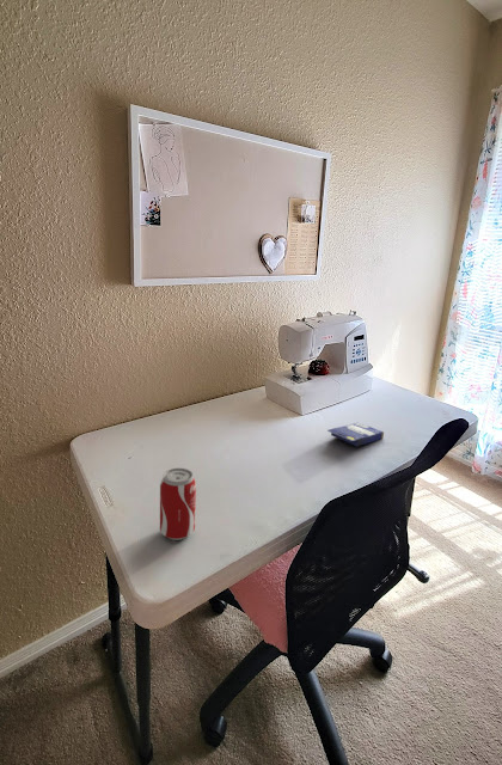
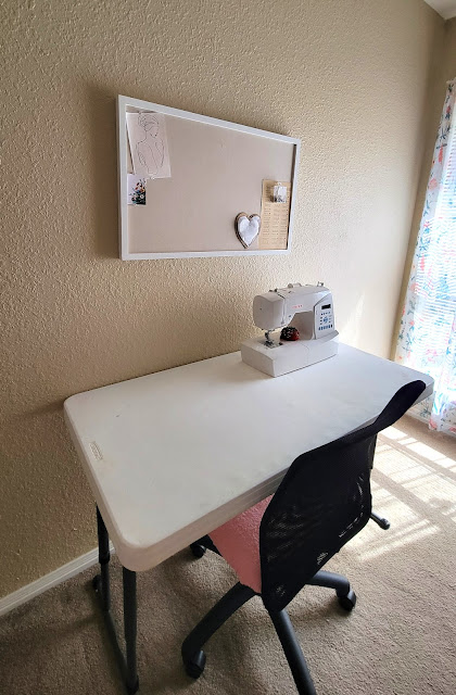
- small box (355, 434)
- beverage can (177, 503)
